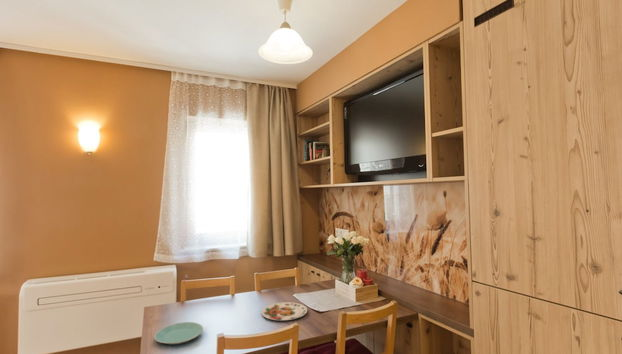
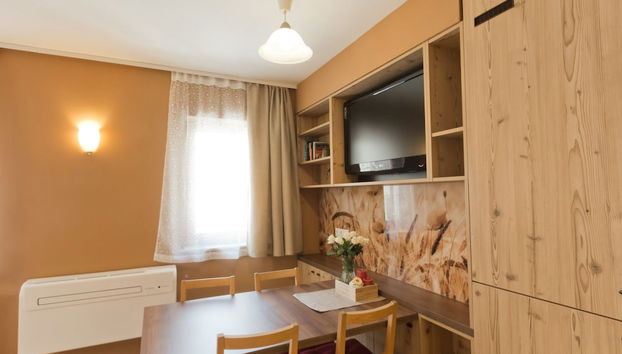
- plate (179, 334)
- plate (284, 311)
